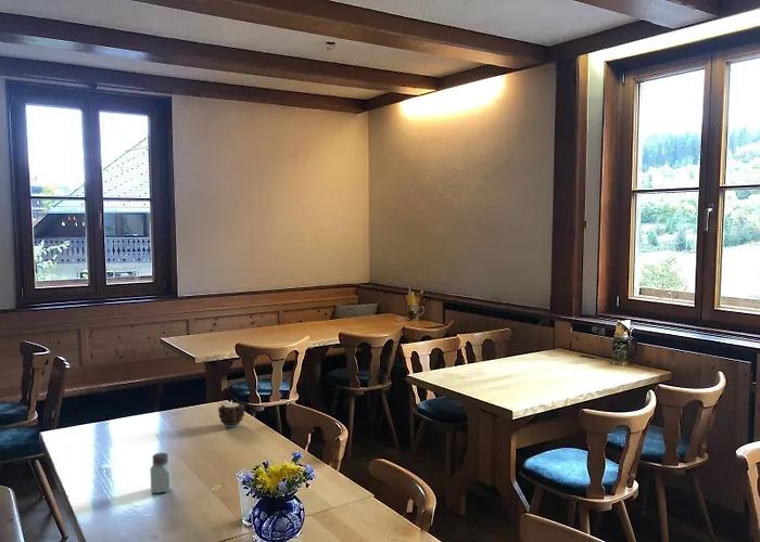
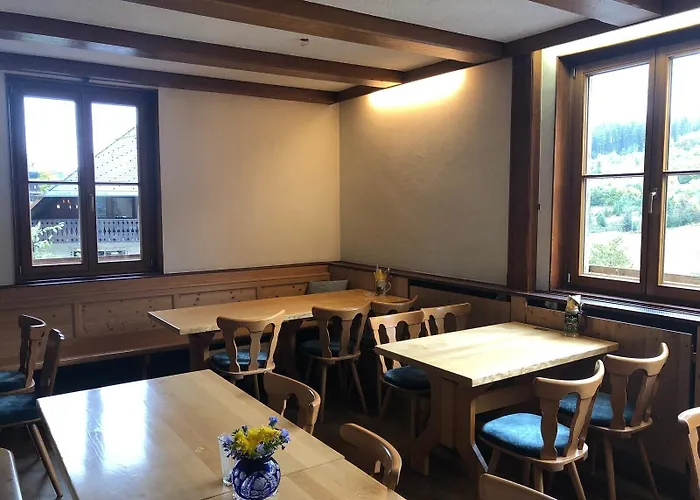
- candle (231, 412)
- saltshaker (161, 472)
